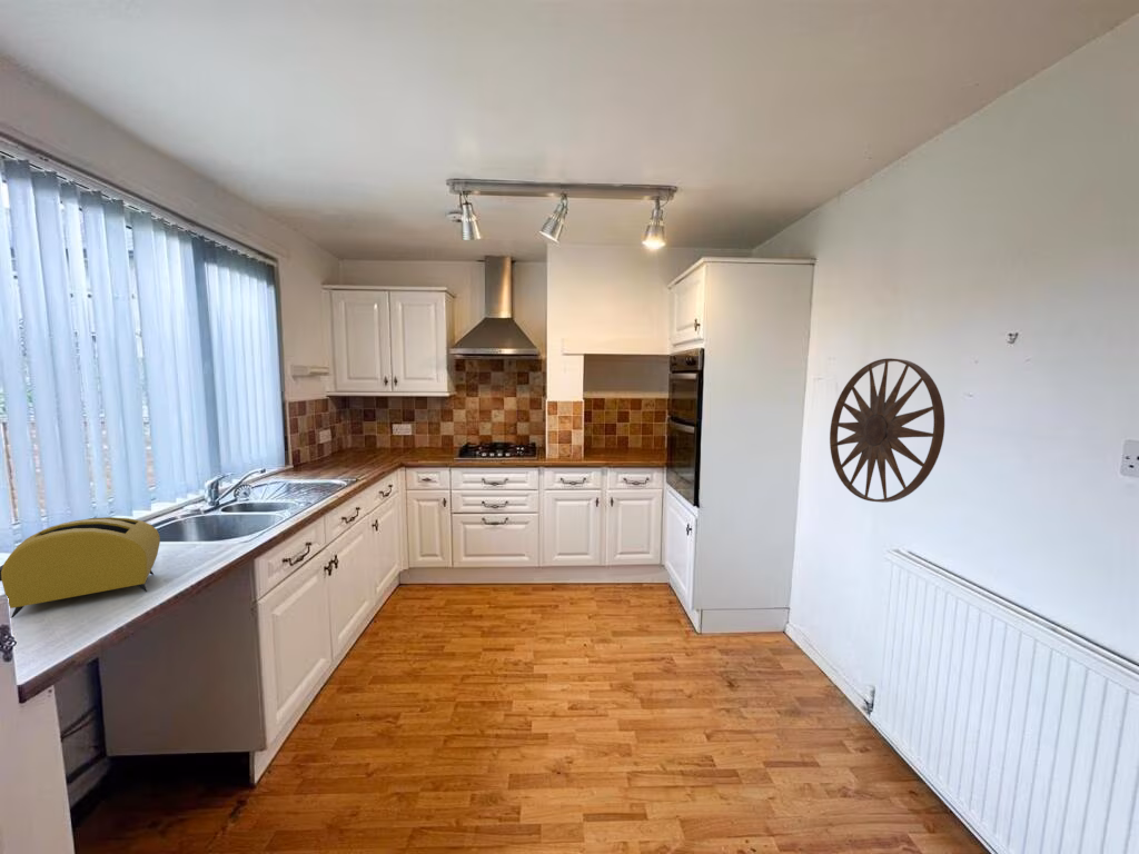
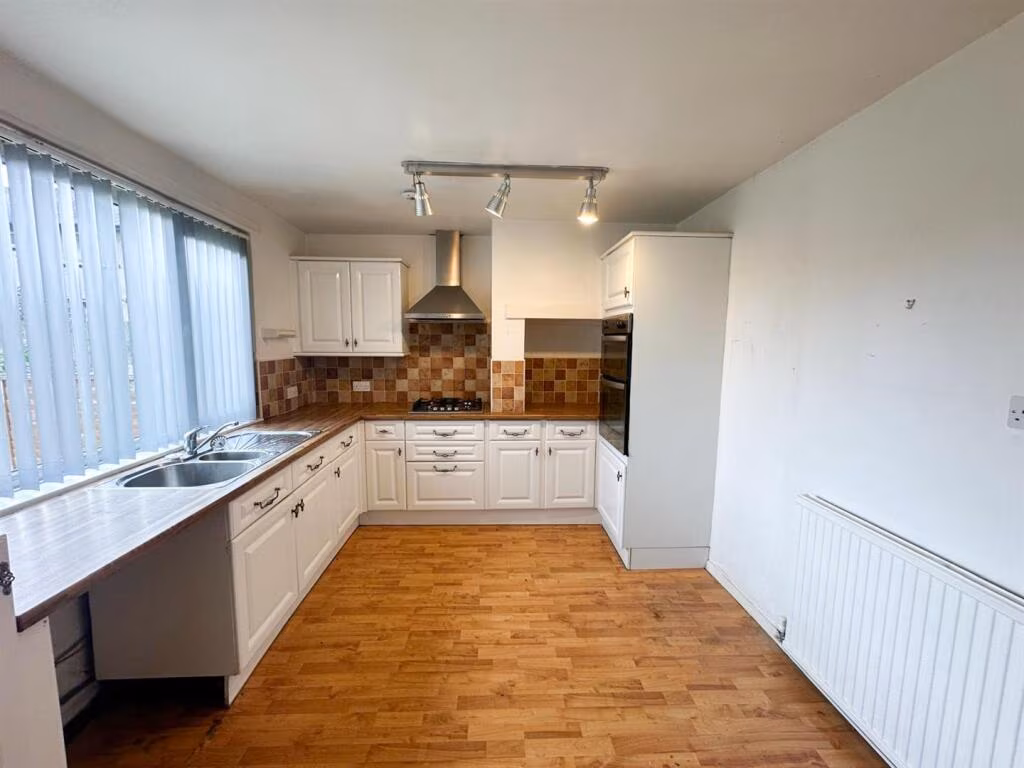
- toaster (82, 557)
- wall art (878, 429)
